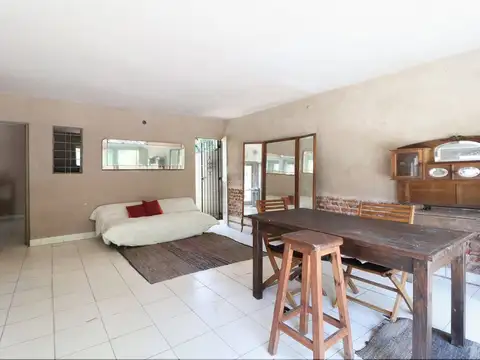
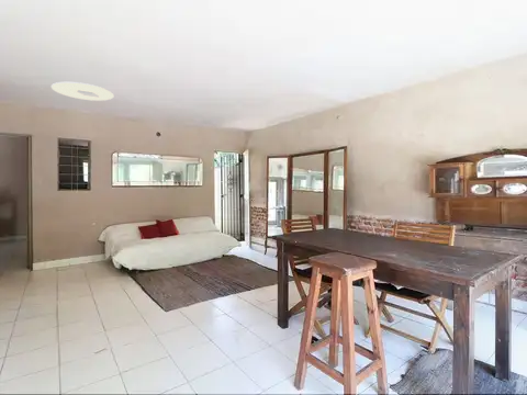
+ ceiling light (83, 89)
